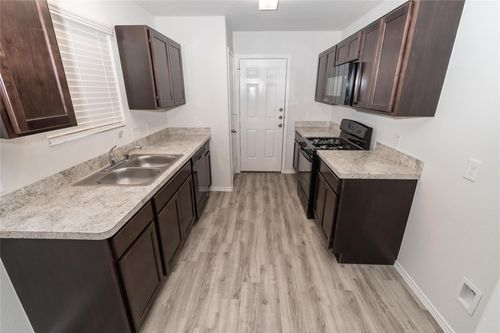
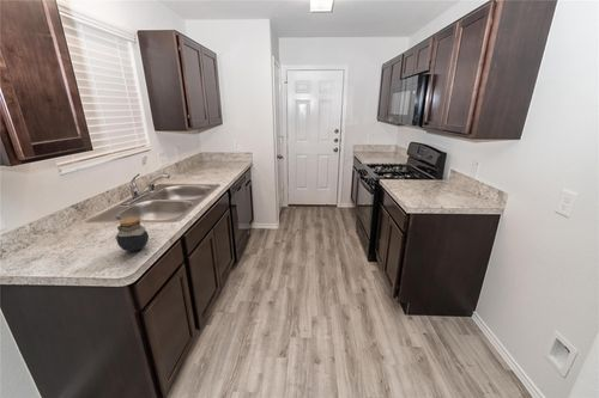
+ jar (131, 234)
